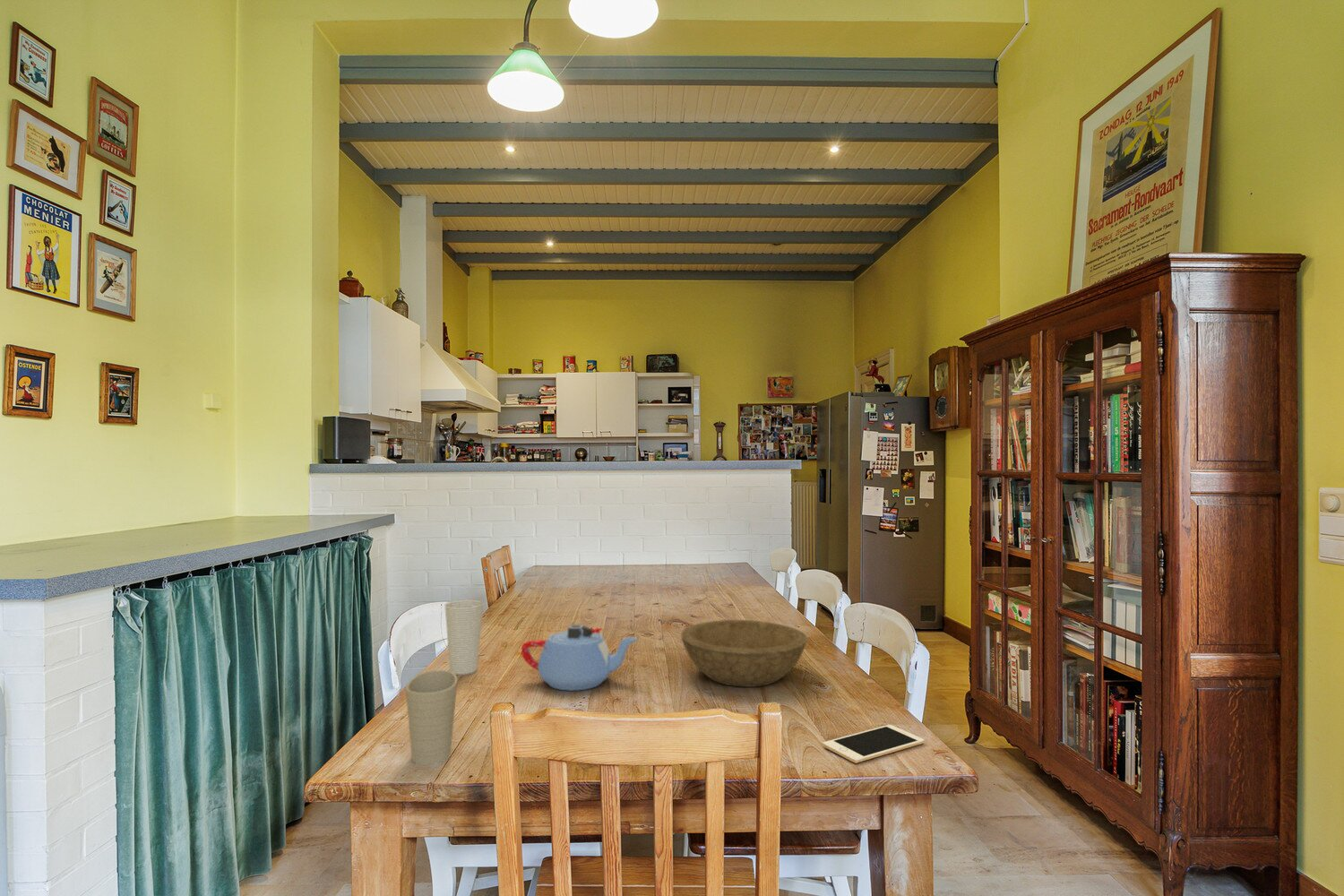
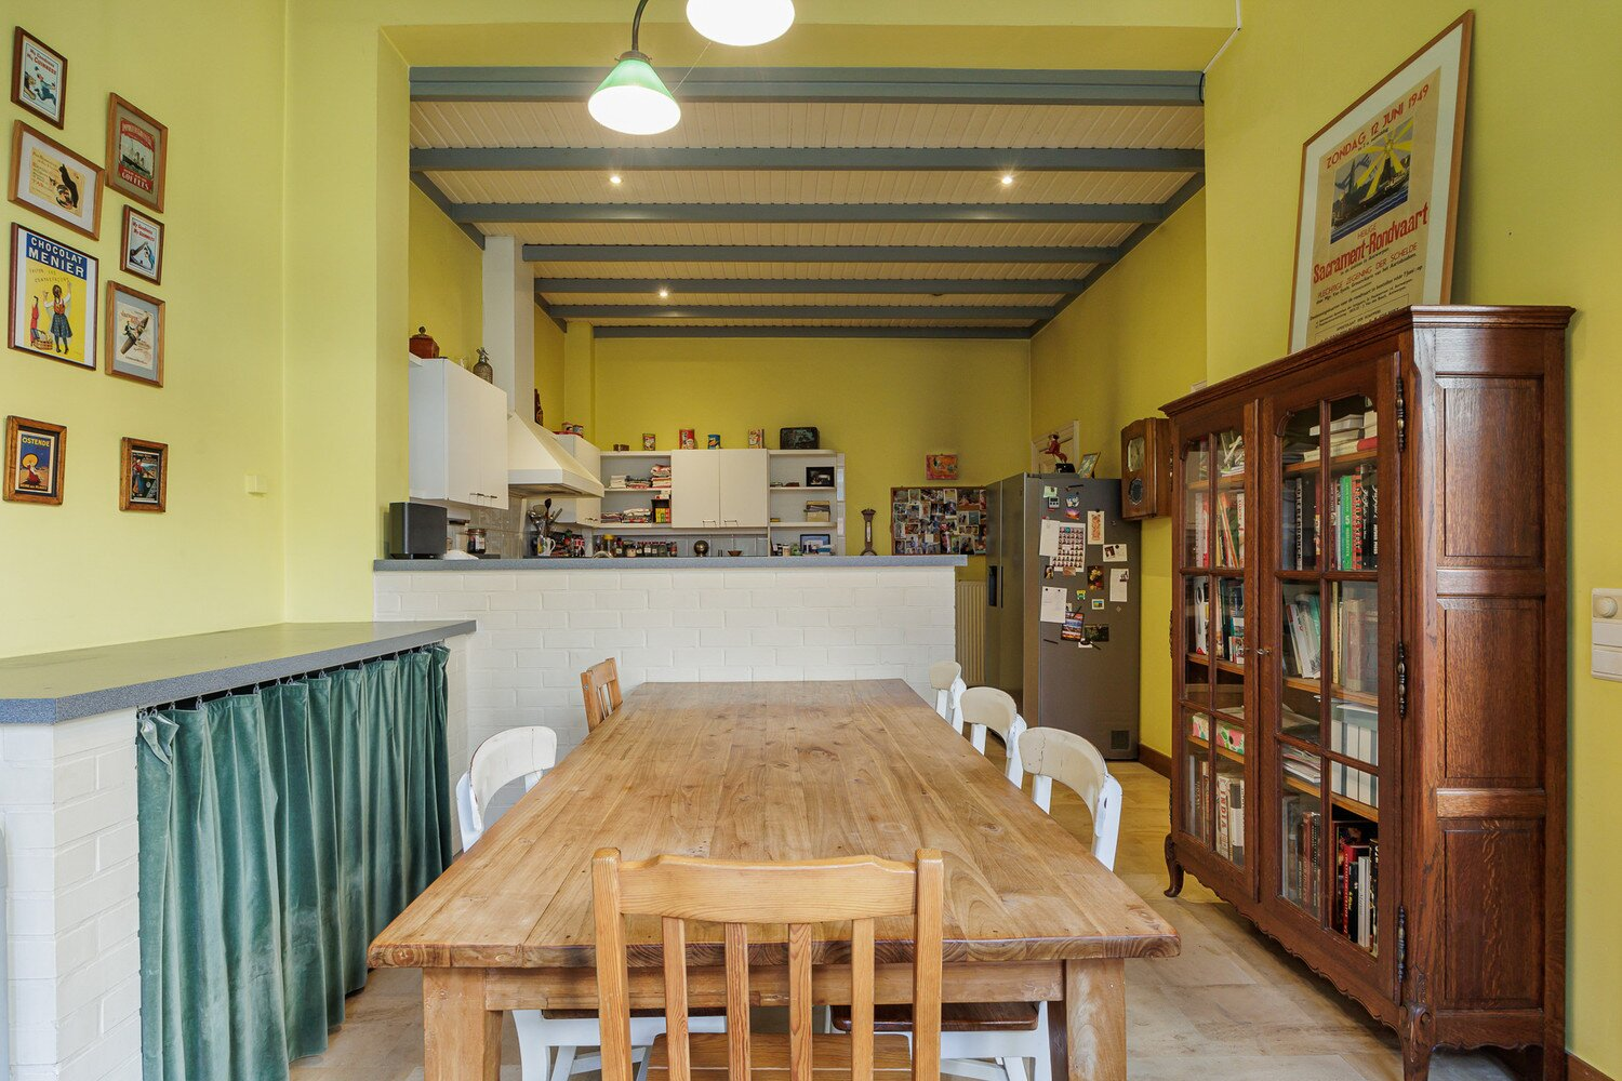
- cup (431, 717)
- bowl (743, 654)
- cup (463, 637)
- cell phone (874, 743)
- teapot (579, 654)
